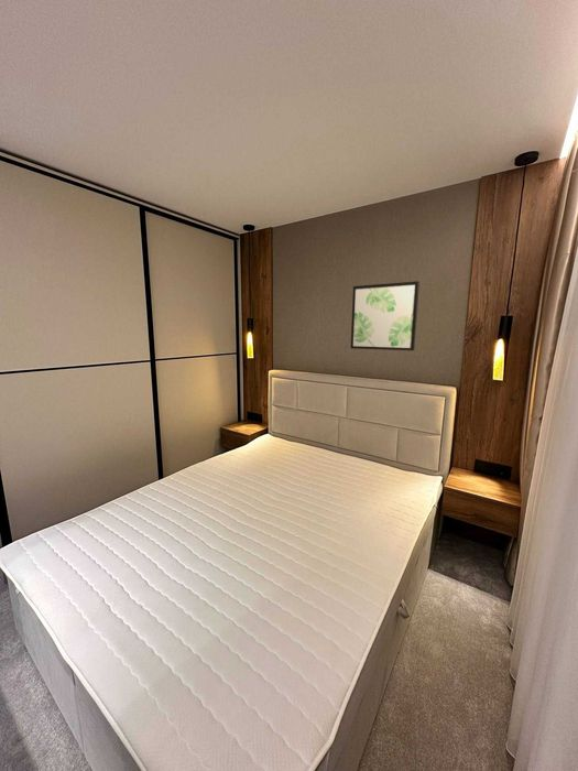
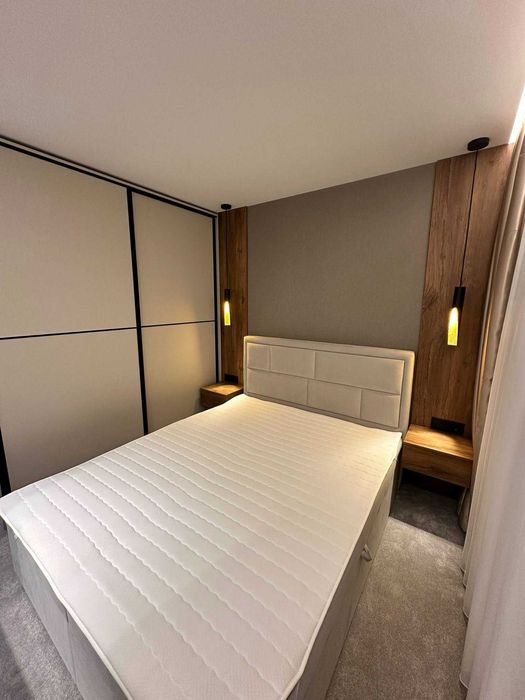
- wall art (382, 317)
